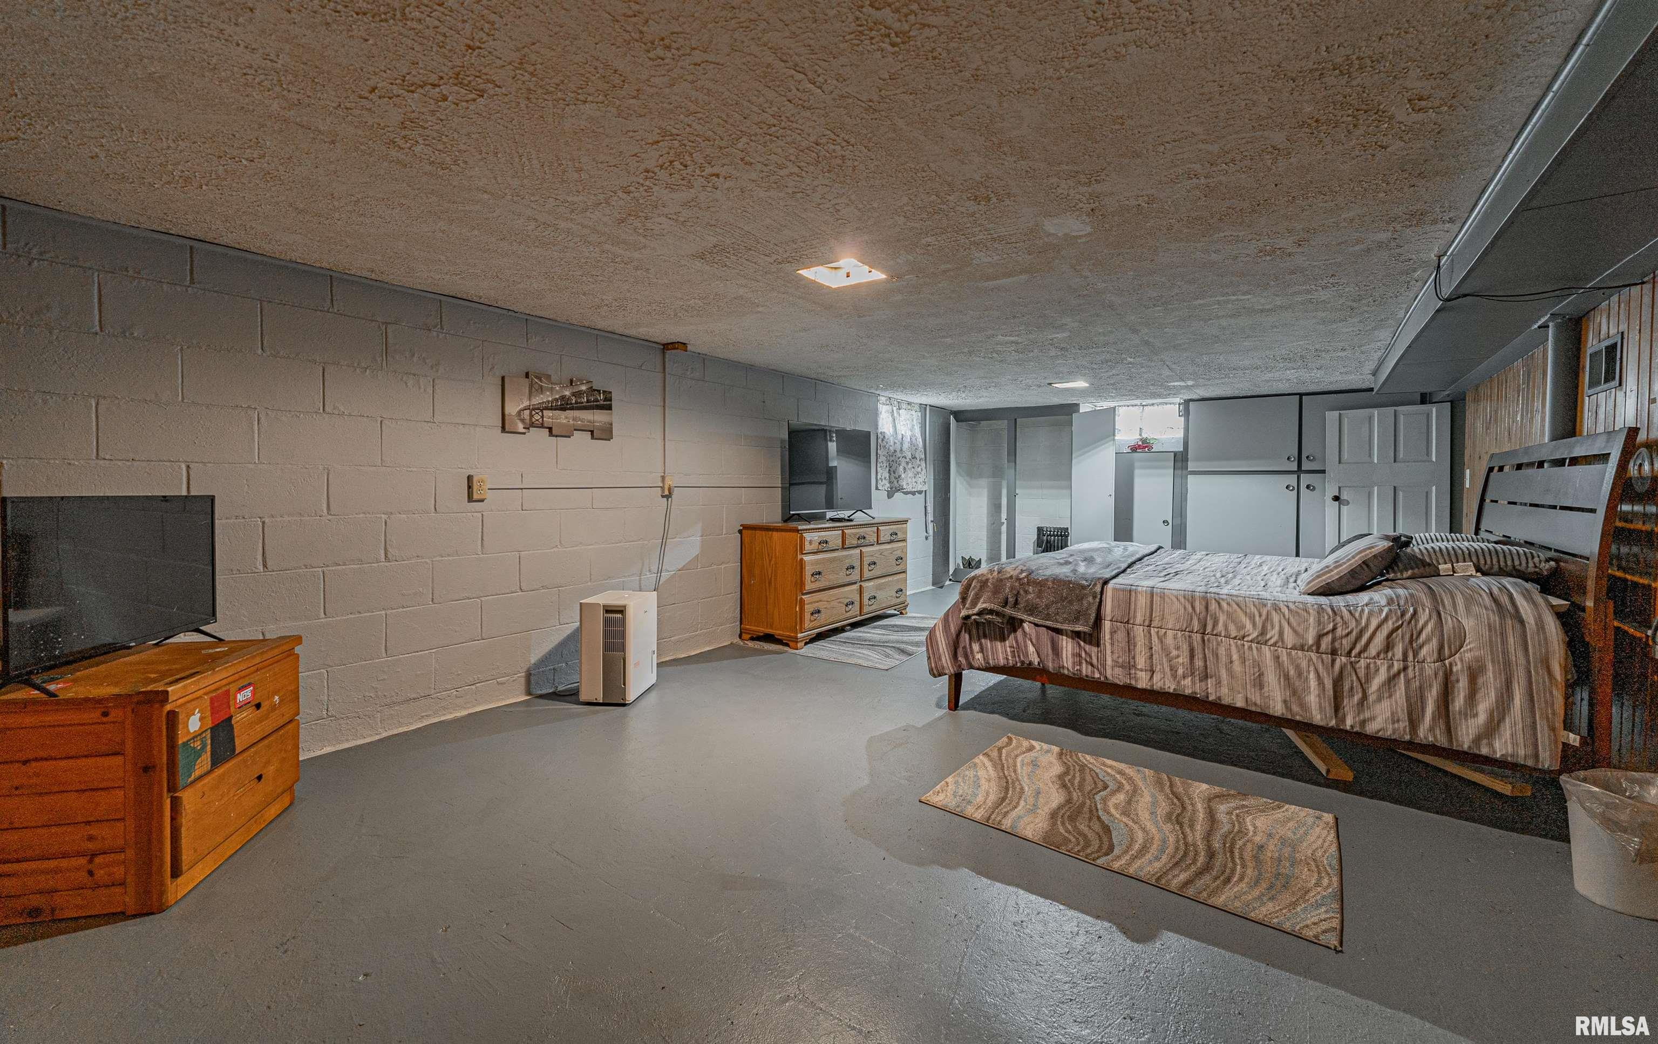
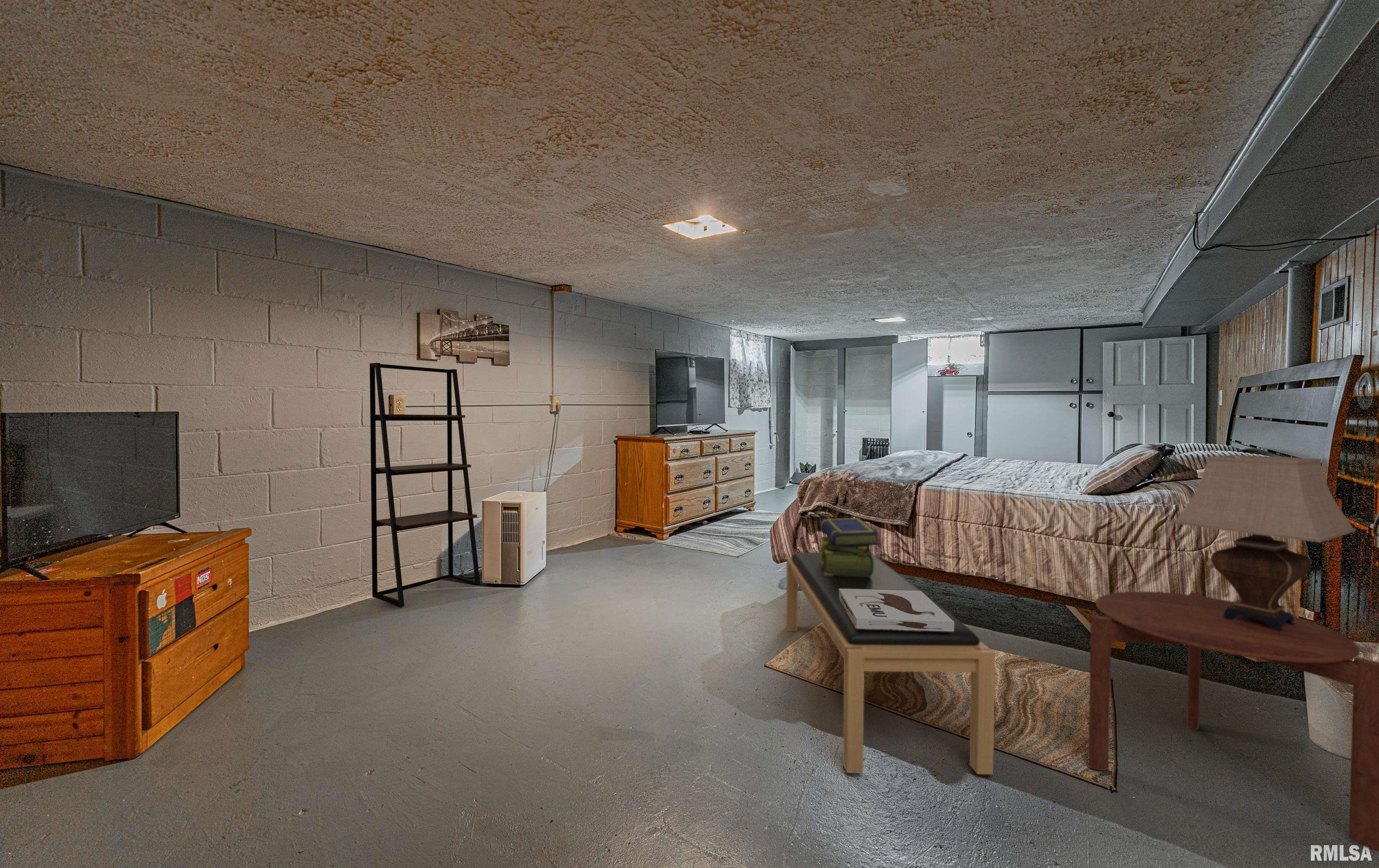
+ shelving unit (425, 473)
+ side table (1199, 692)
+ table lamp (1260, 539)
+ decorative box (891, 607)
+ stack of books (848, 545)
+ bench (863, 632)
